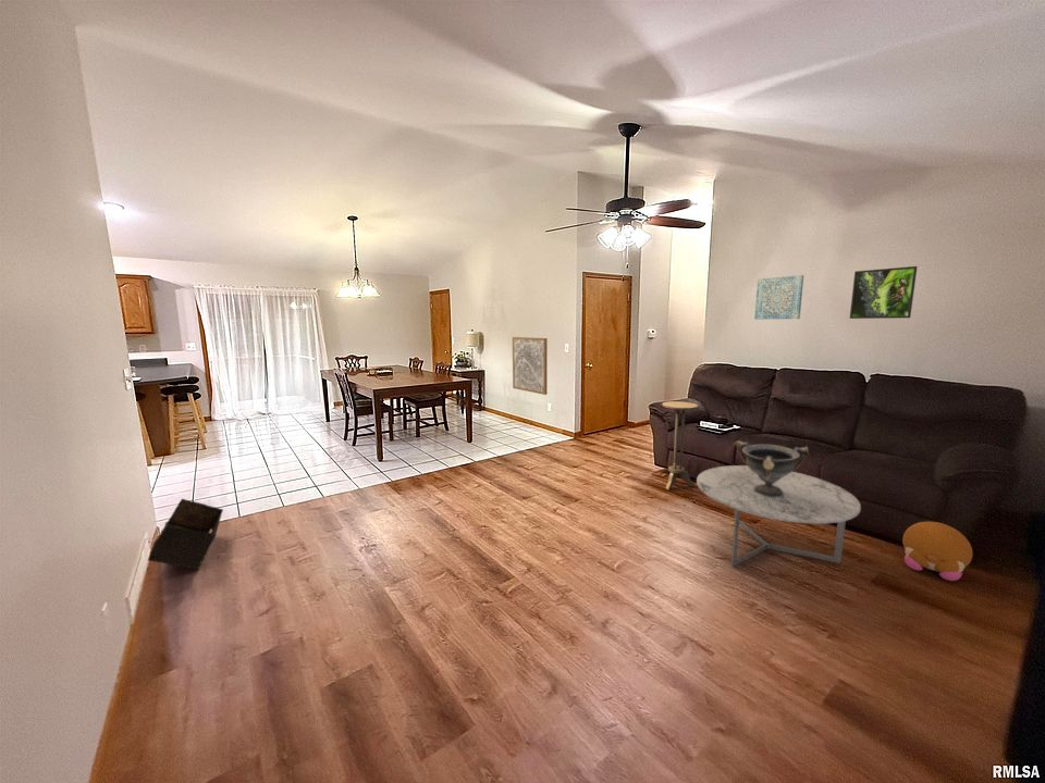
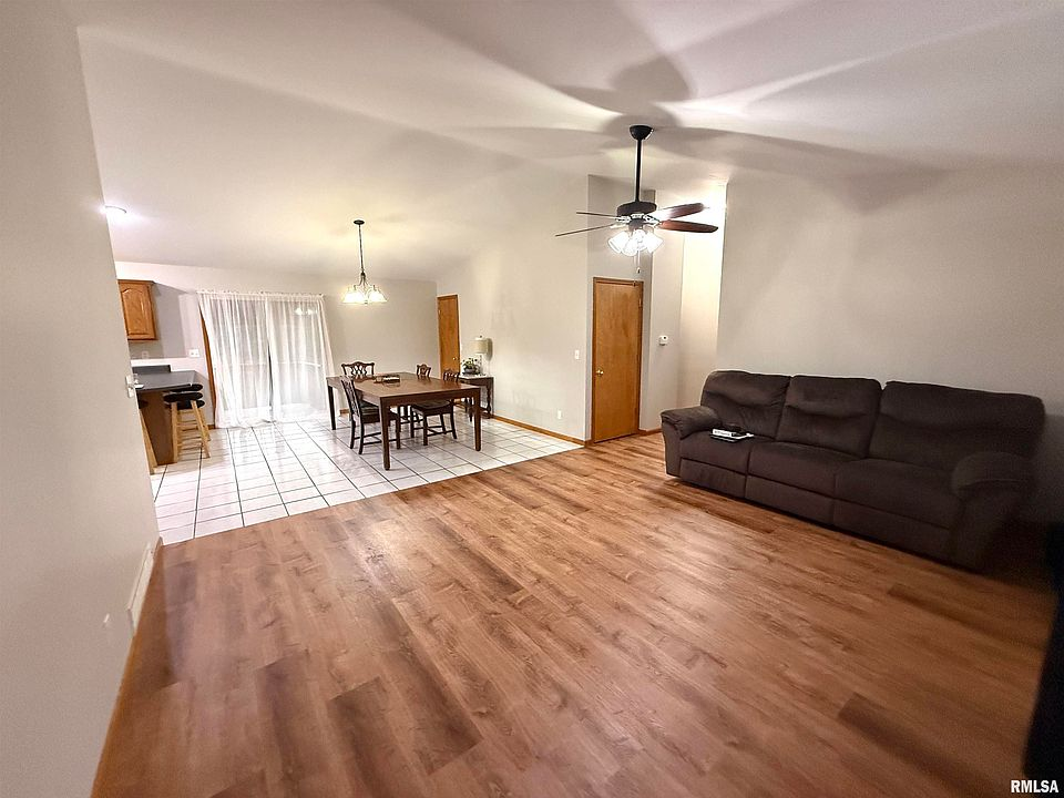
- wall art (528, 364)
- decorative bowl (775, 470)
- plush toy (935, 547)
- side table (676, 445)
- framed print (881, 294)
- coffee table (769, 518)
- storage bin (189, 532)
- wall art (777, 298)
